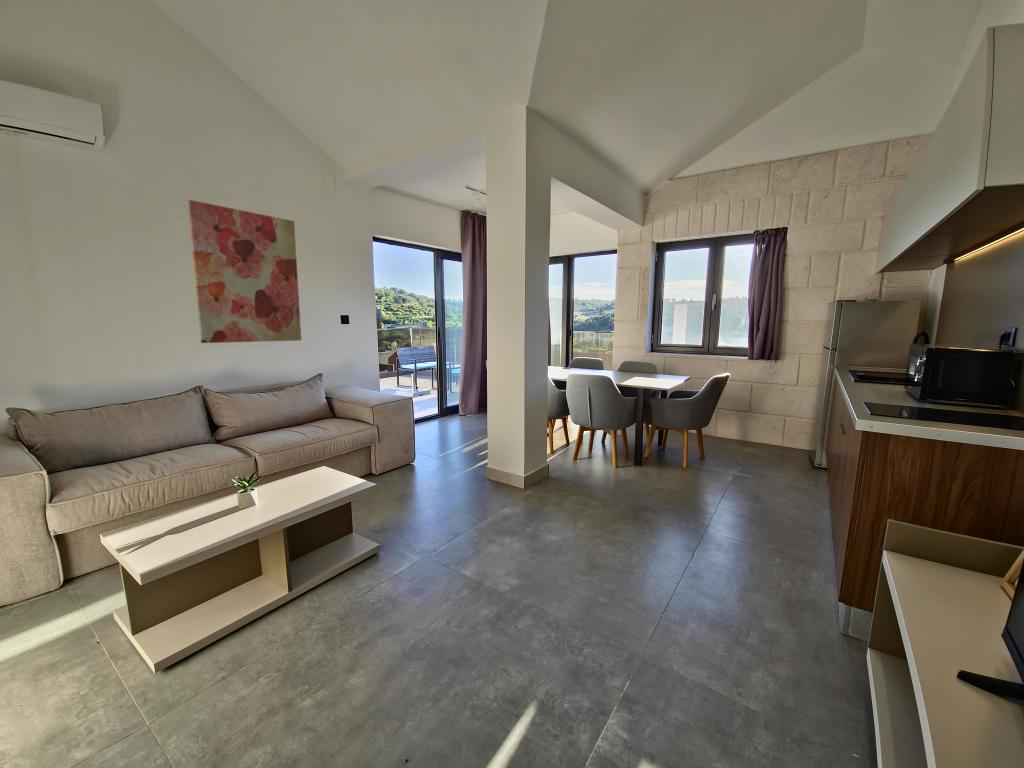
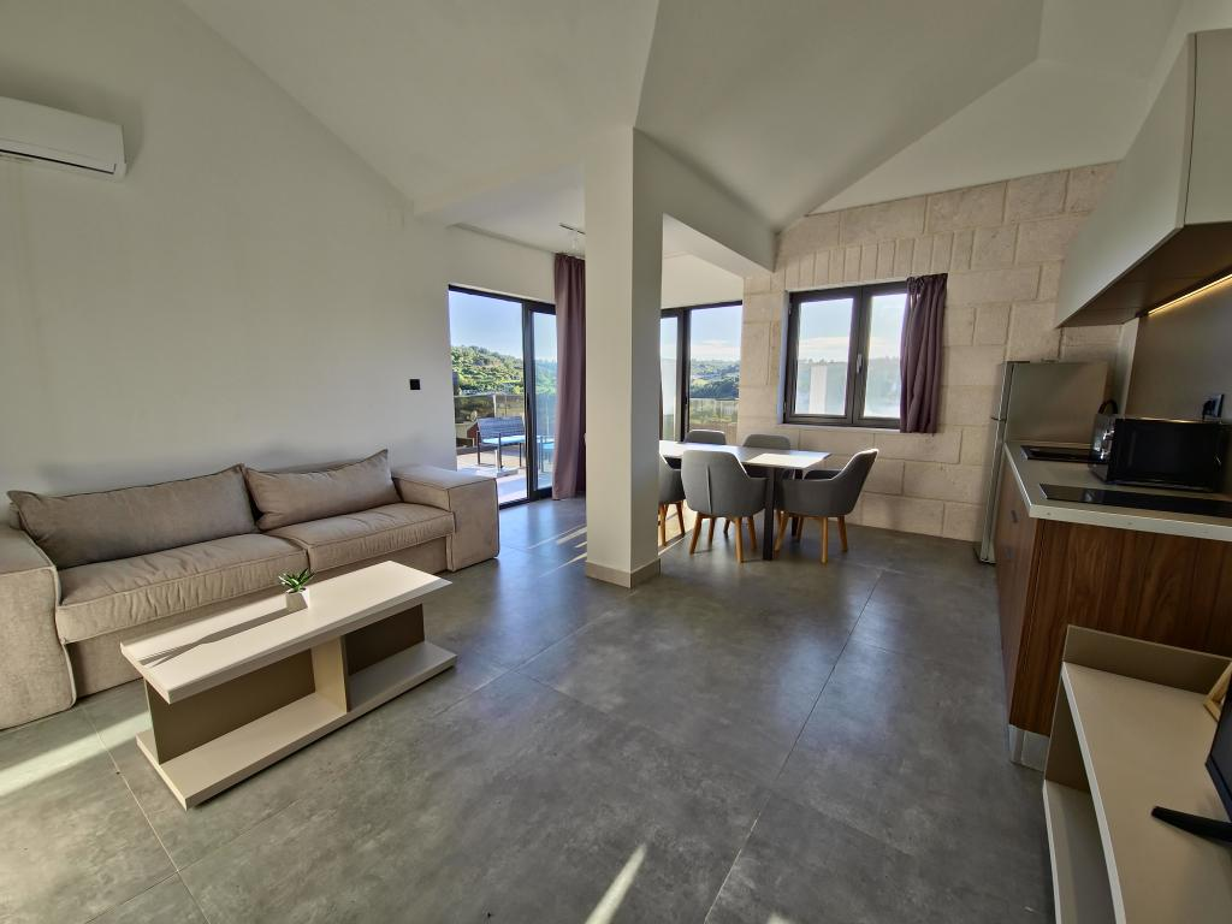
- wall art (250, 277)
